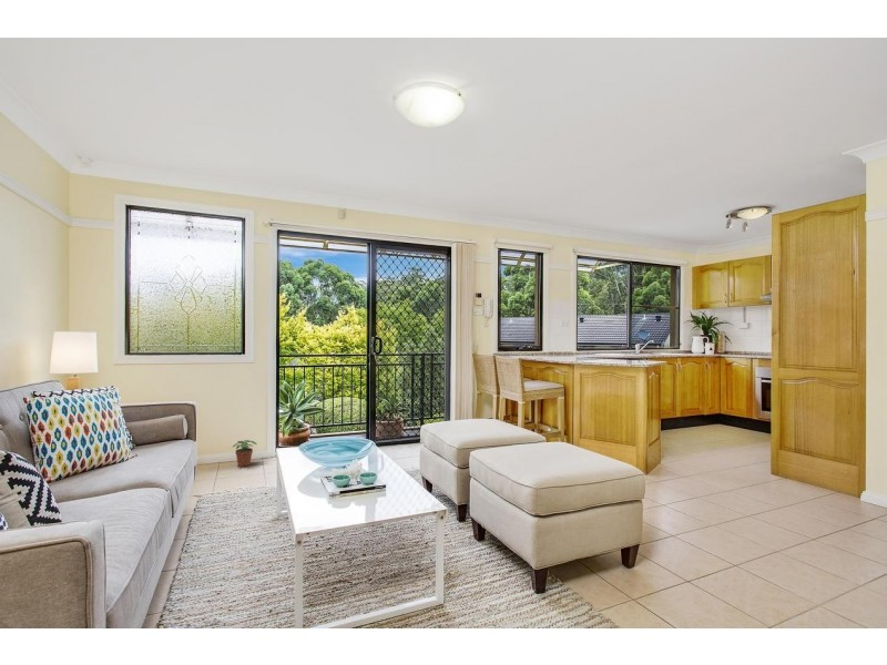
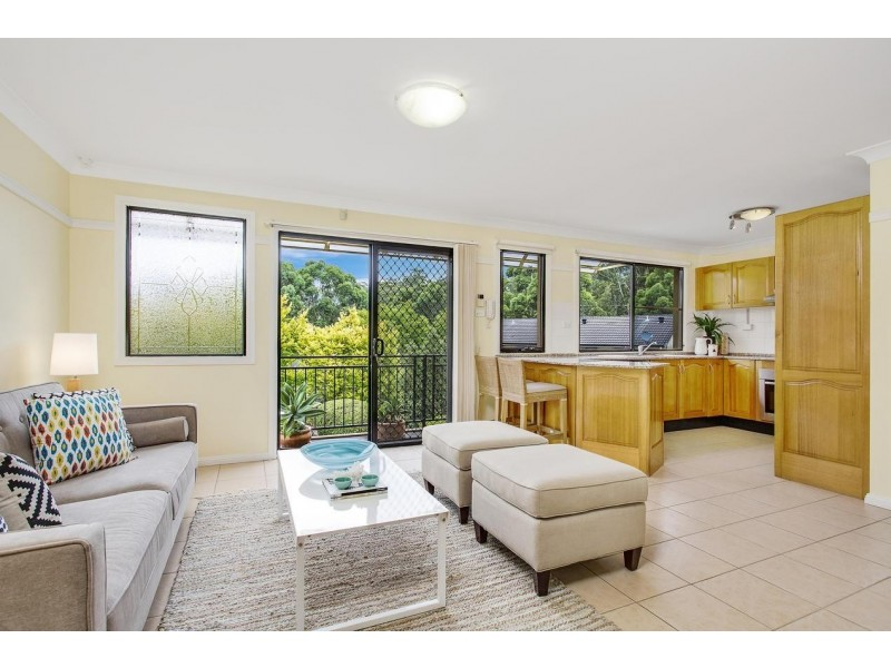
- potted plant (244, 453)
